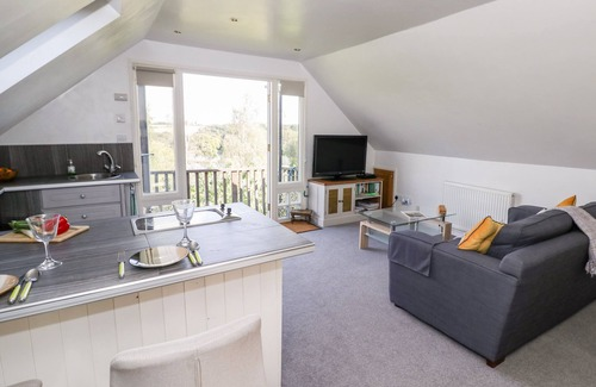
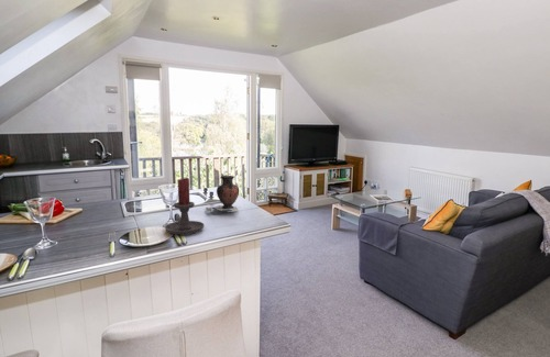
+ candle holder (182, 203)
+ vase (222, 193)
